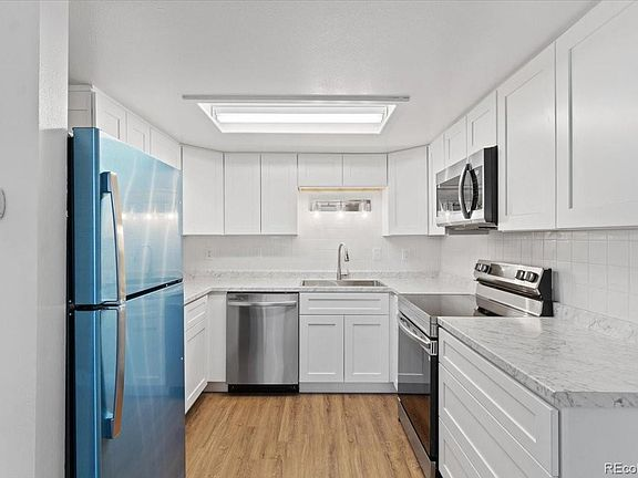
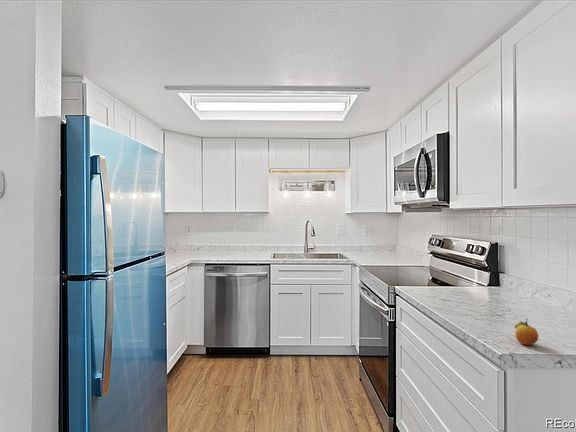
+ fruit (523, 329)
